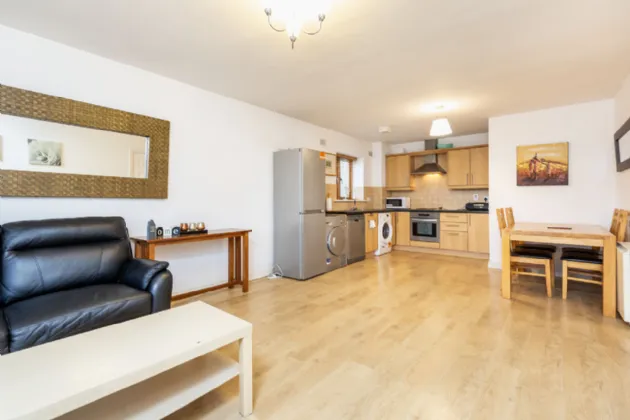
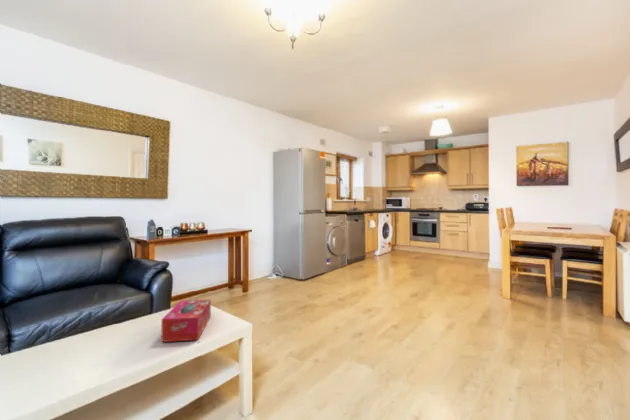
+ tissue box (188, 318)
